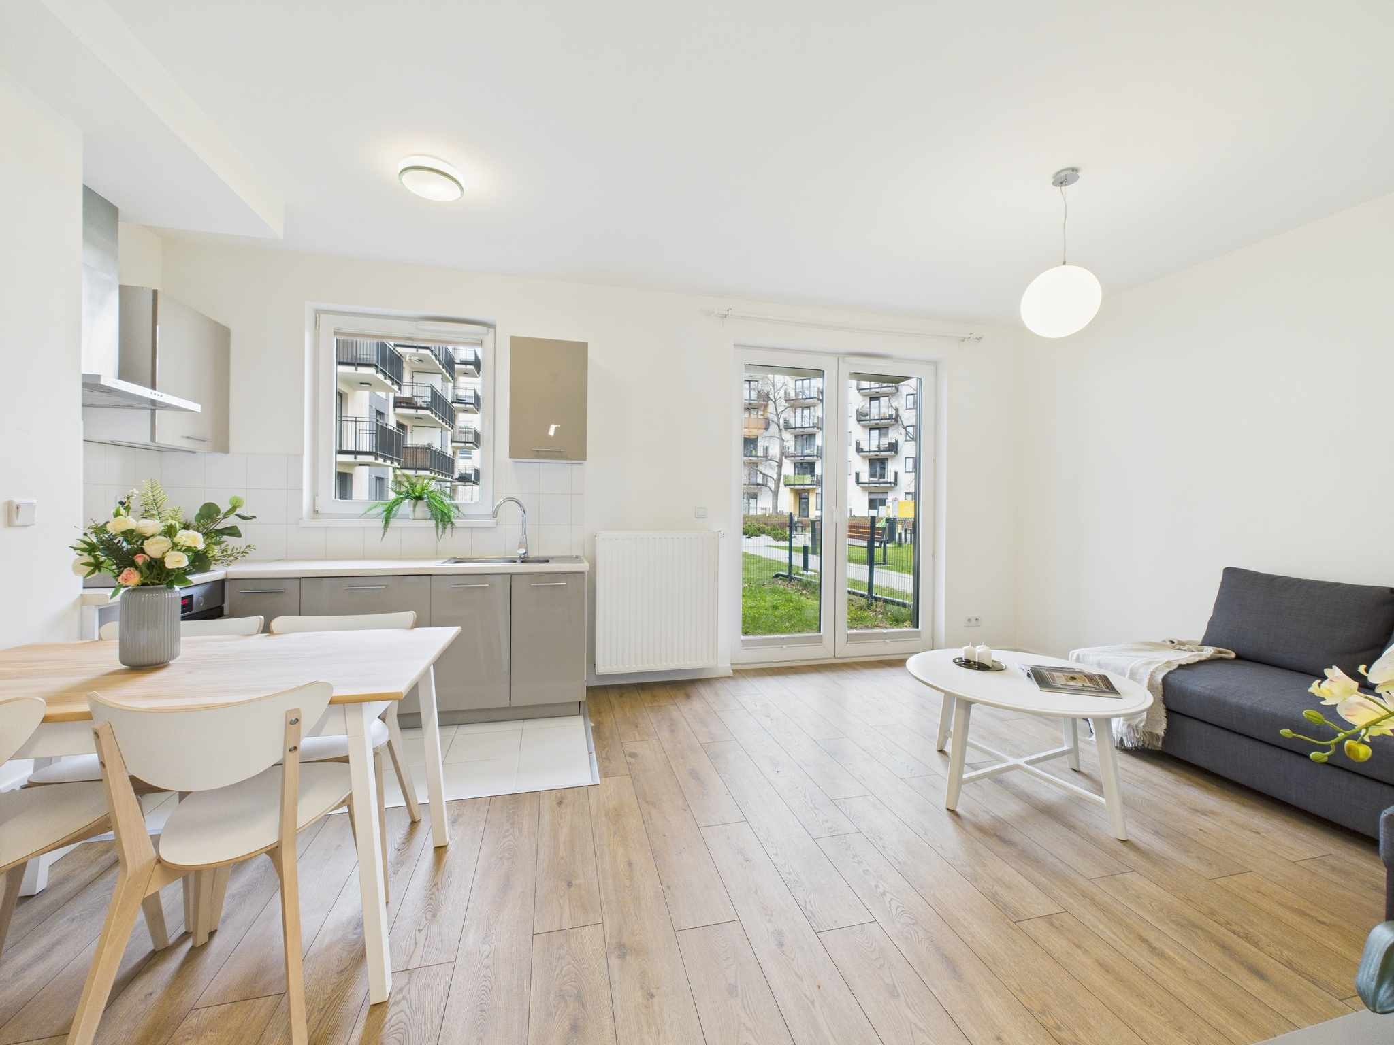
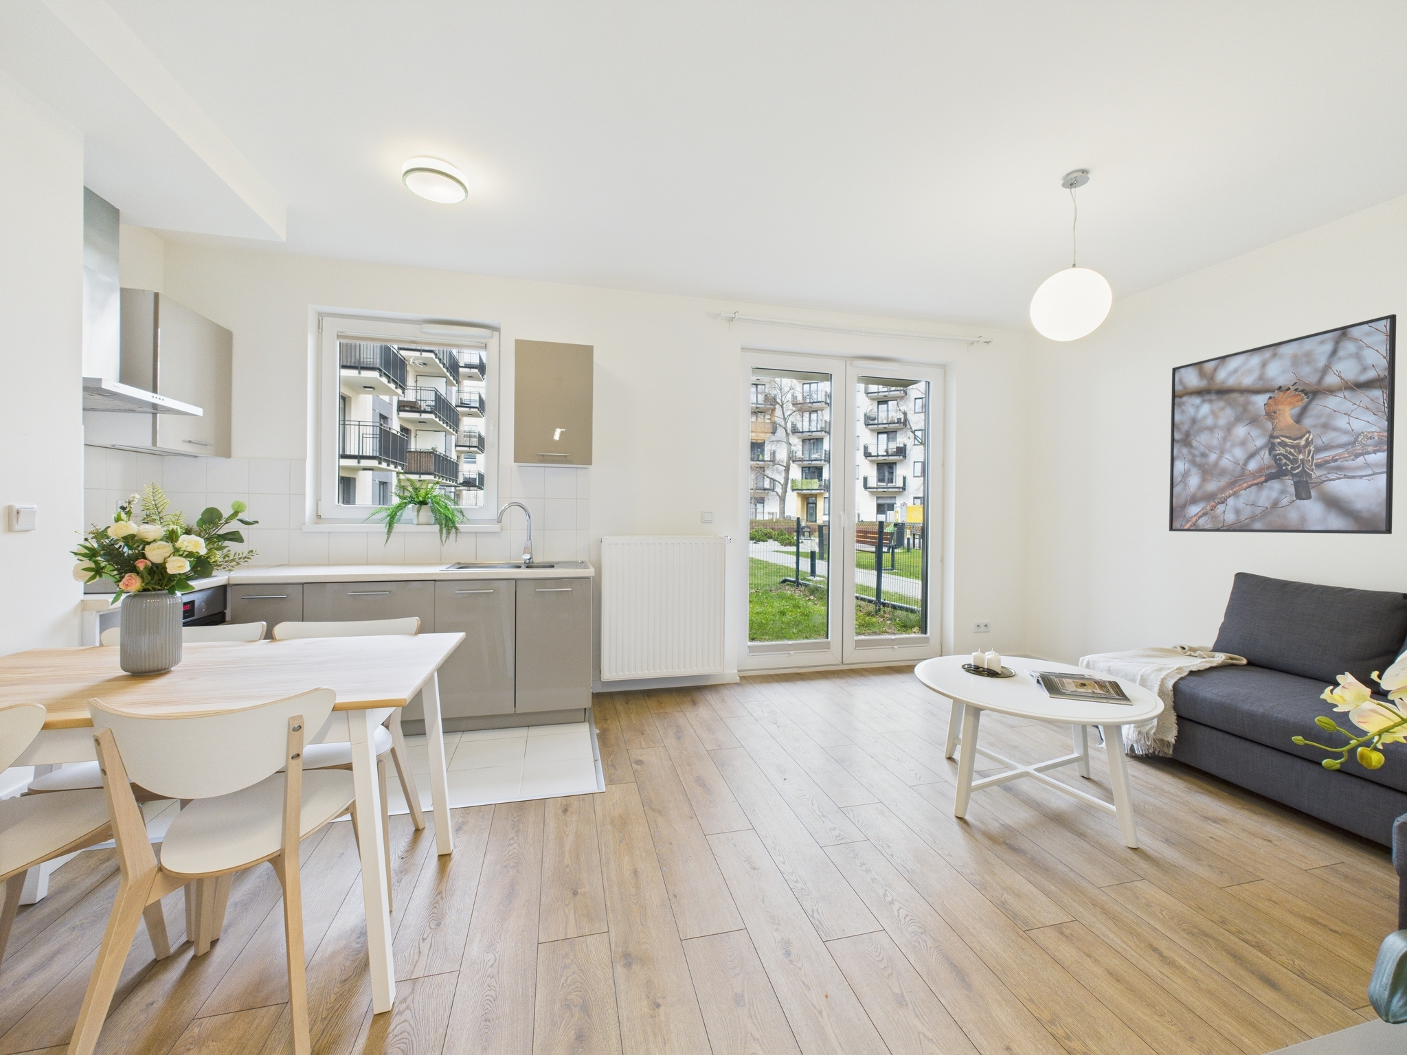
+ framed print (1265, 438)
